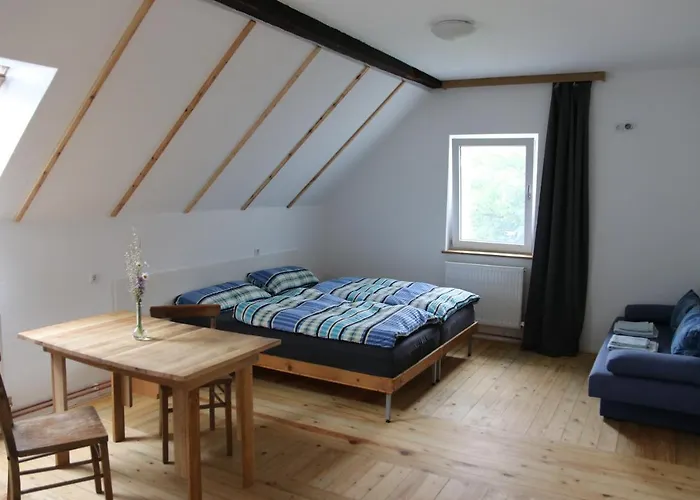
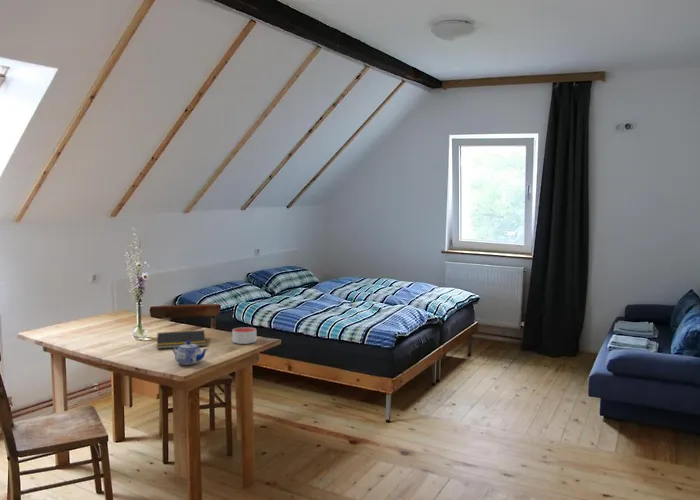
+ candle (244, 335)
+ teapot (190, 352)
+ notepad (181, 339)
